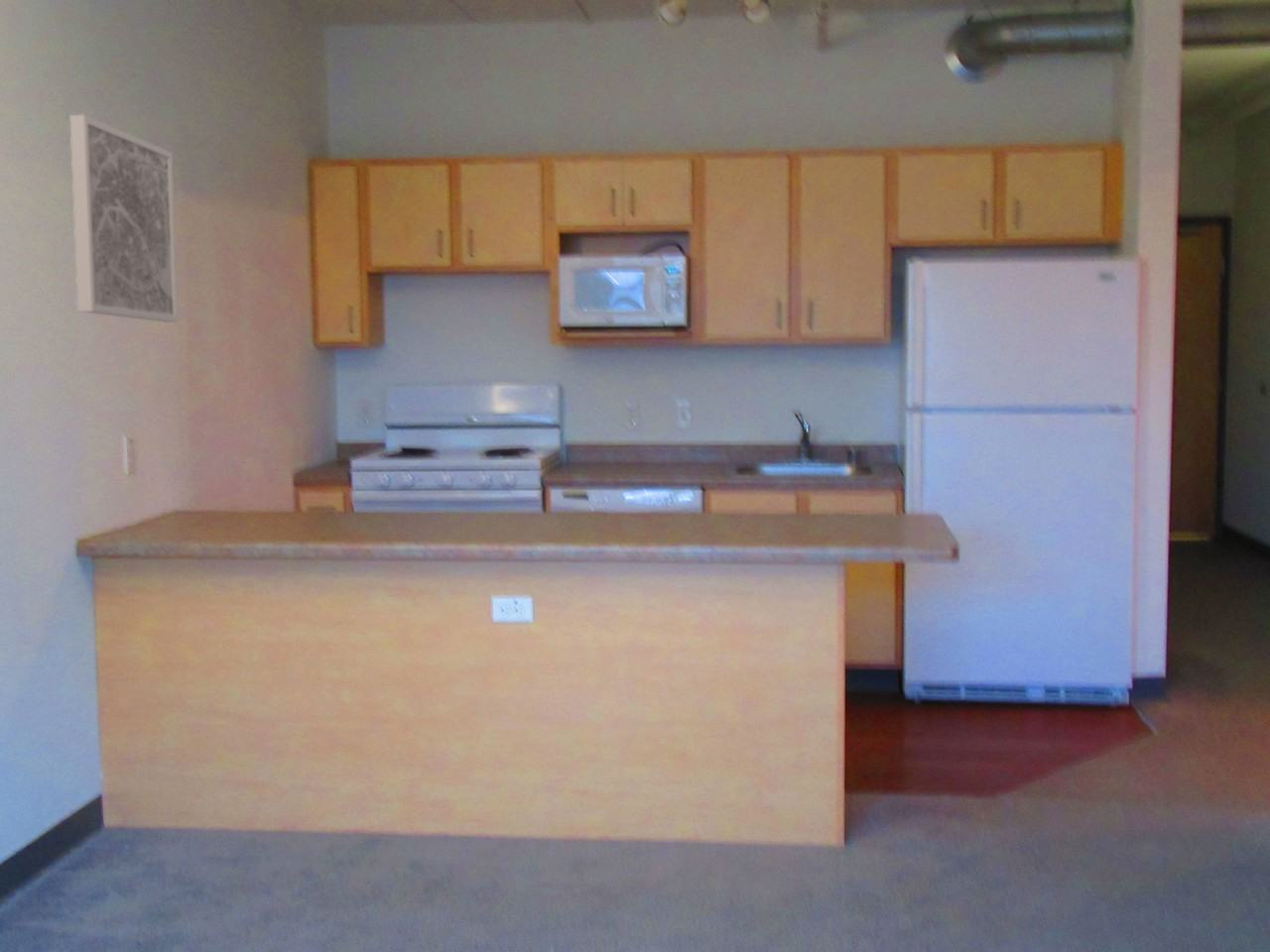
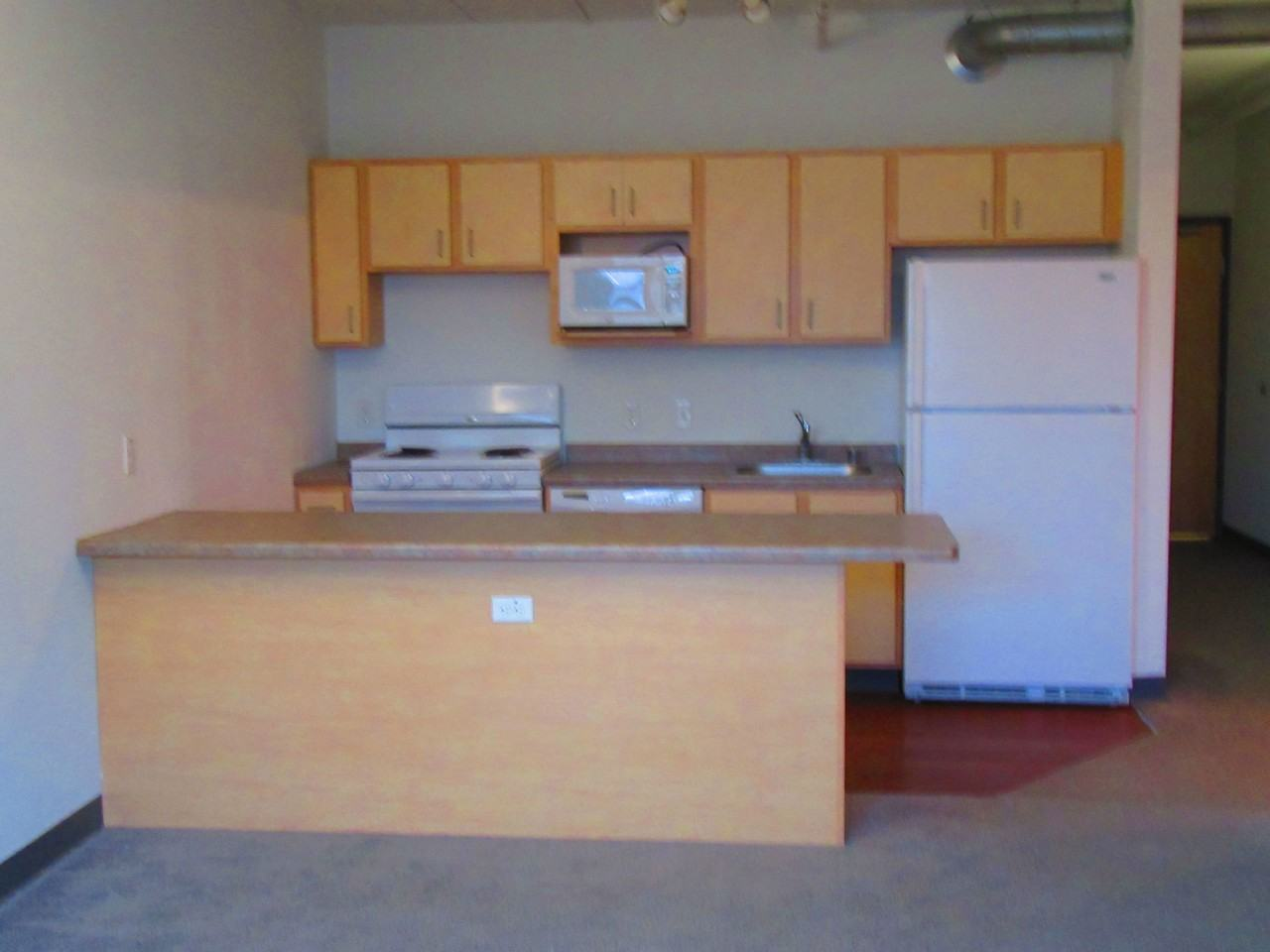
- wall art (128, 226)
